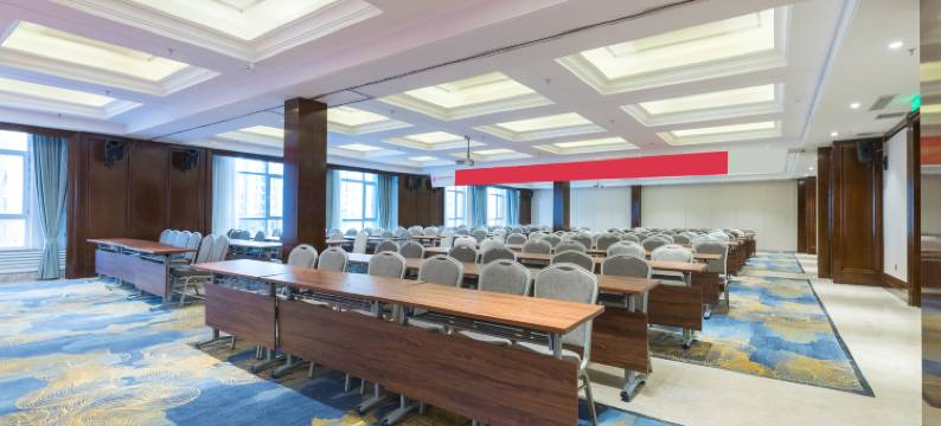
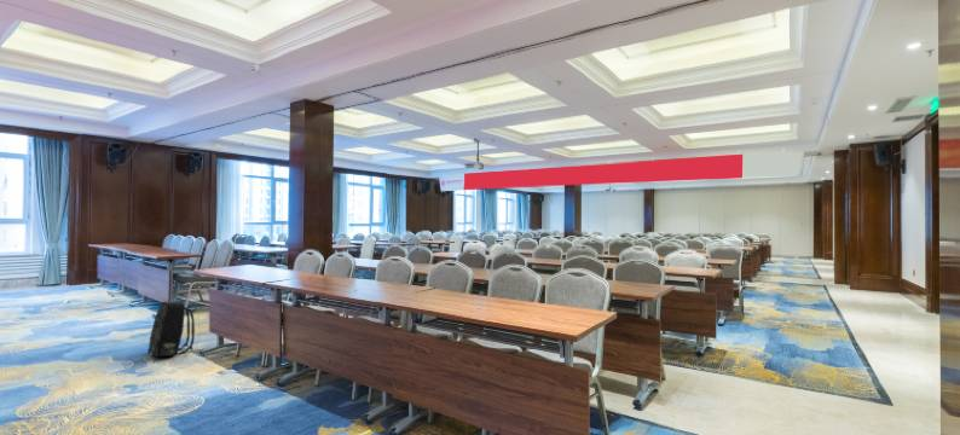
+ backpack (170, 326)
